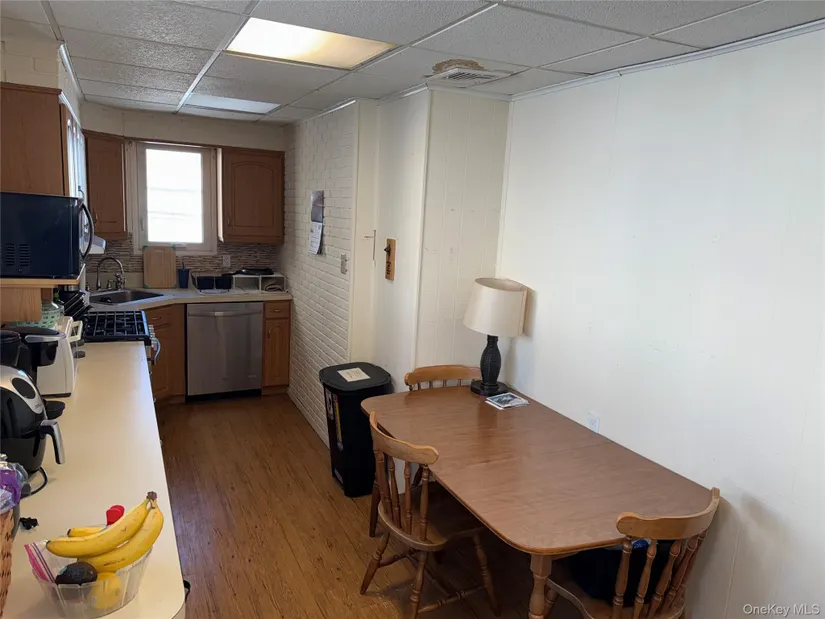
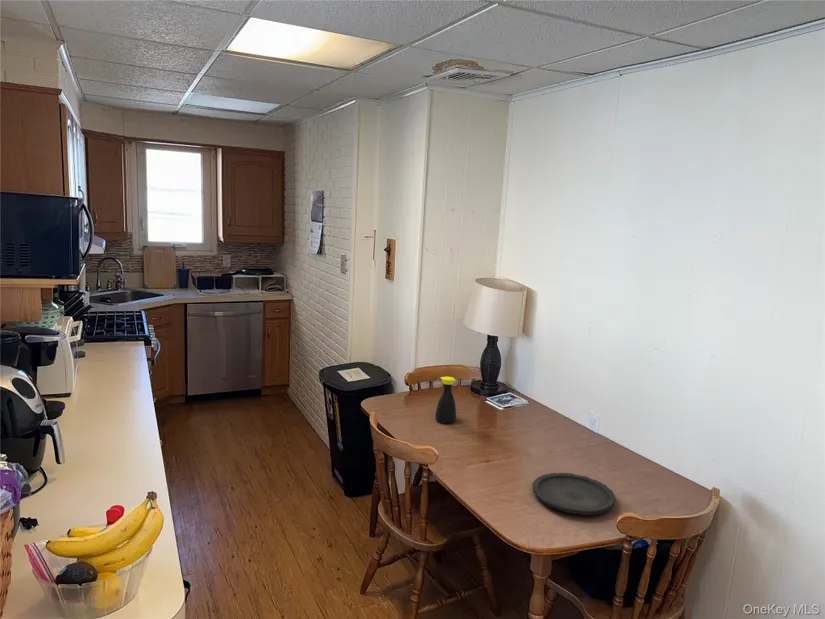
+ bottle (446, 399)
+ plate (572, 493)
